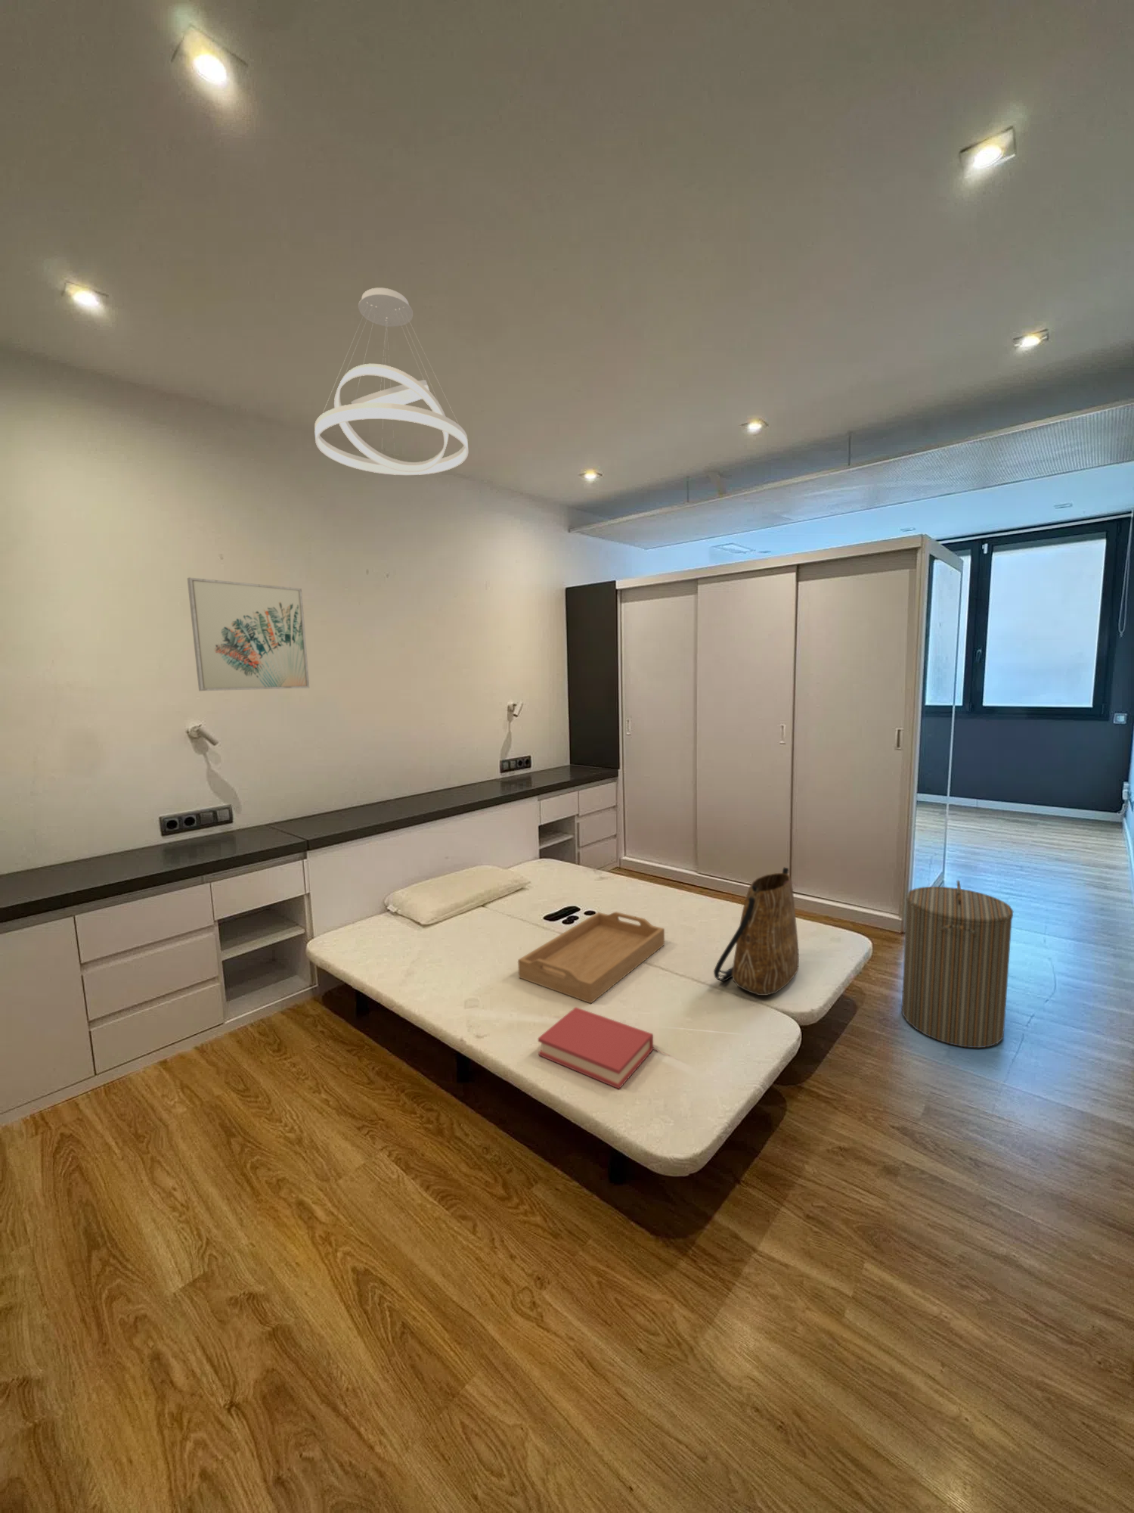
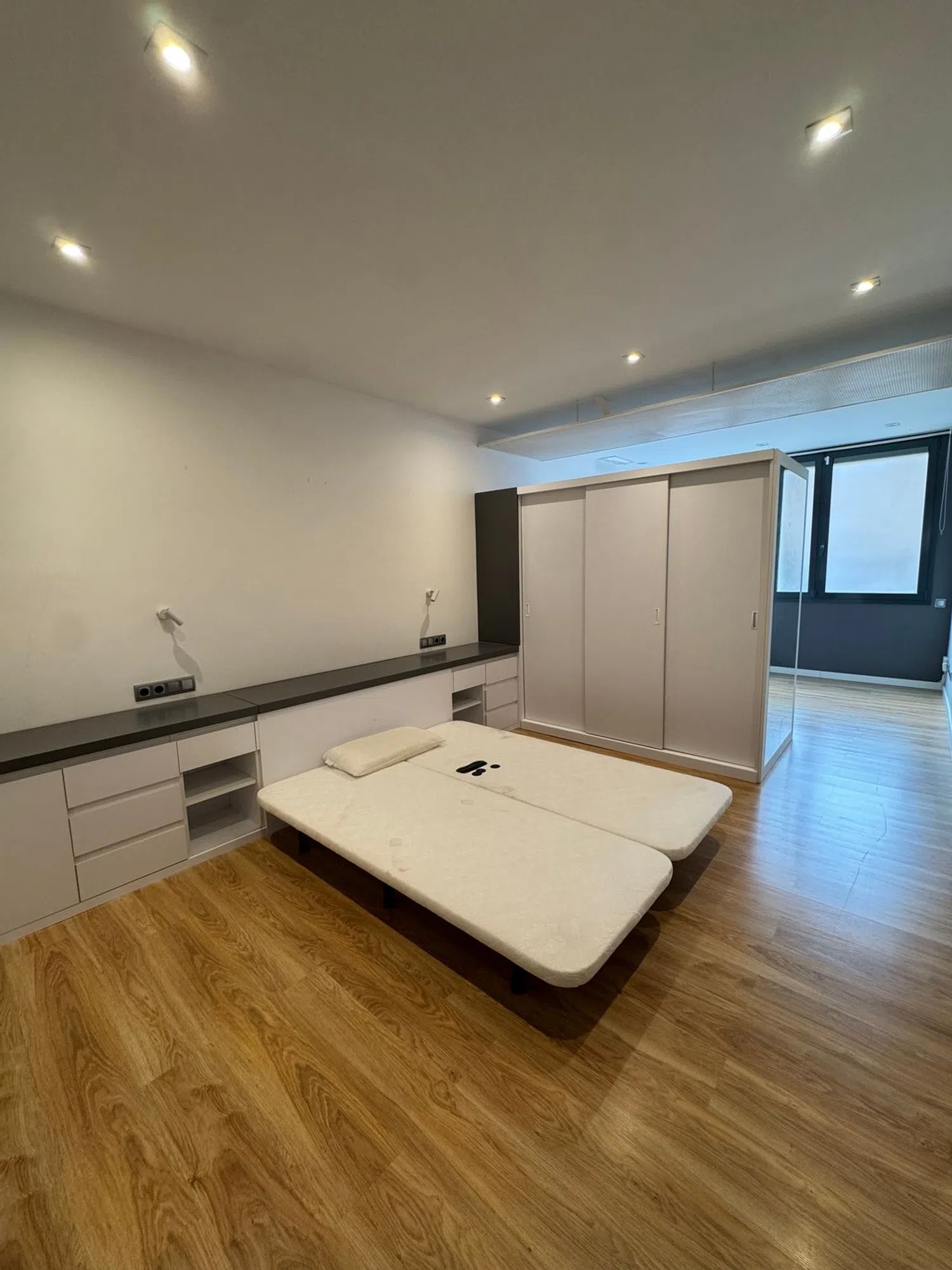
- laundry hamper (954, 953)
- pendant light (390, 381)
- serving tray (594, 948)
- hardback book (596, 1044)
- wall art (253, 637)
- tote bag (762, 928)
